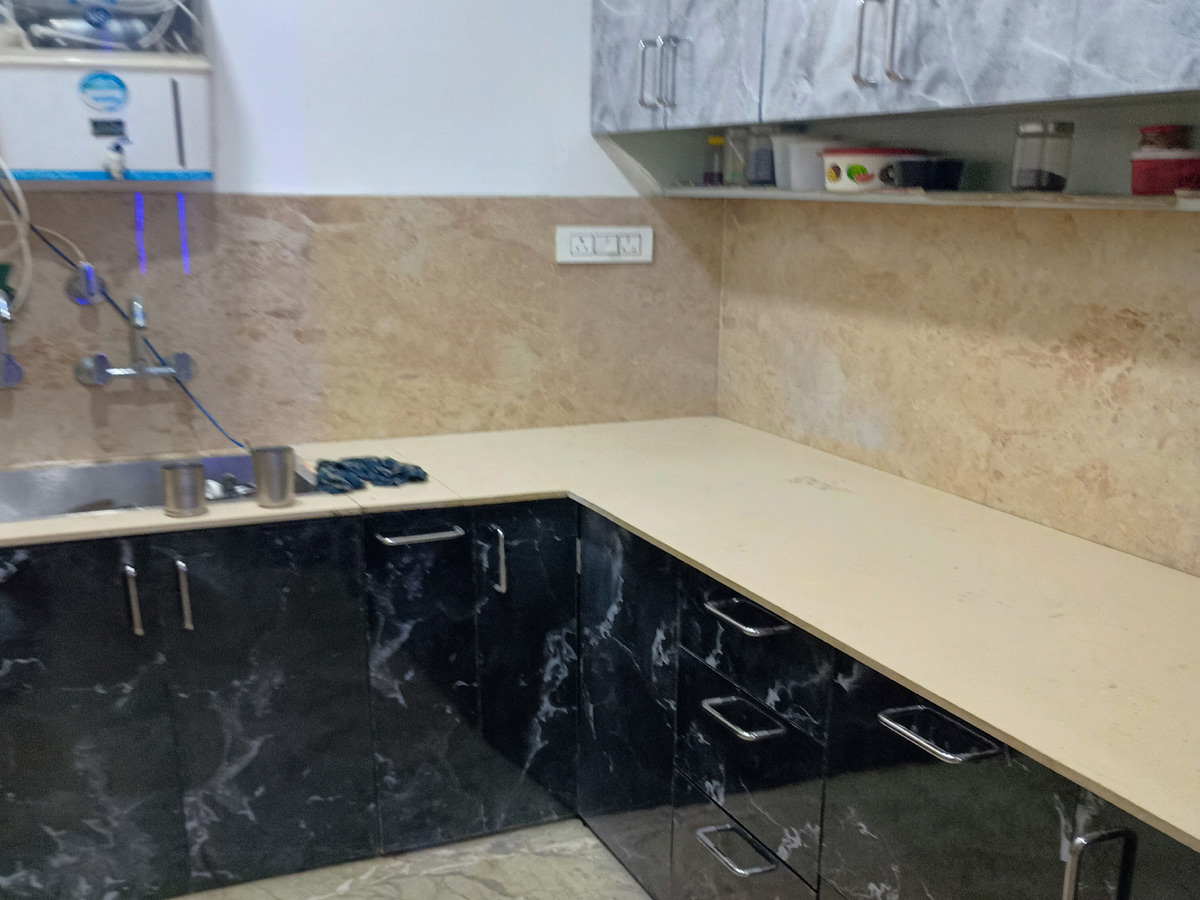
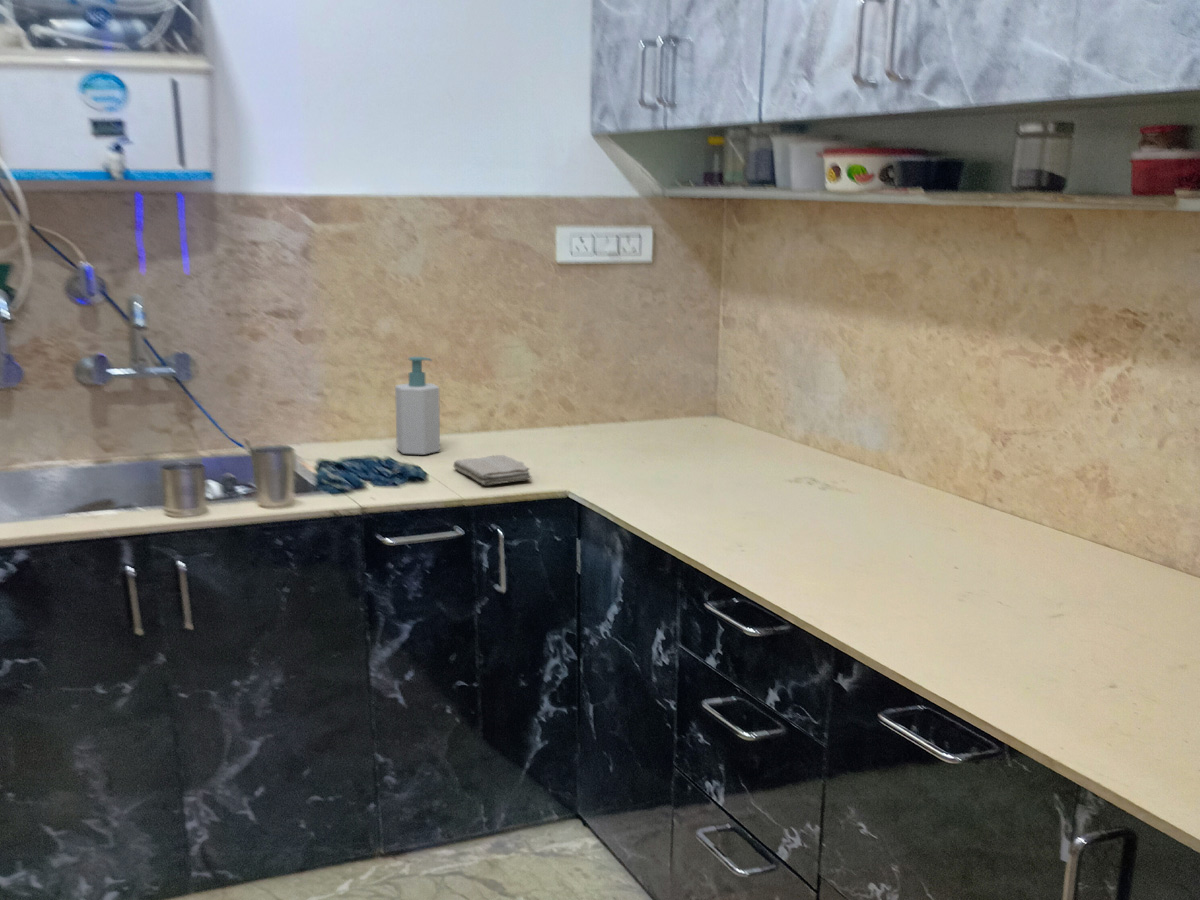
+ washcloth (492, 468)
+ soap bottle (417, 404)
